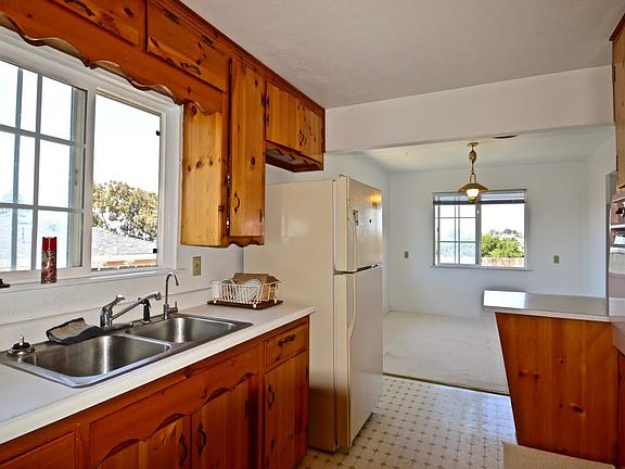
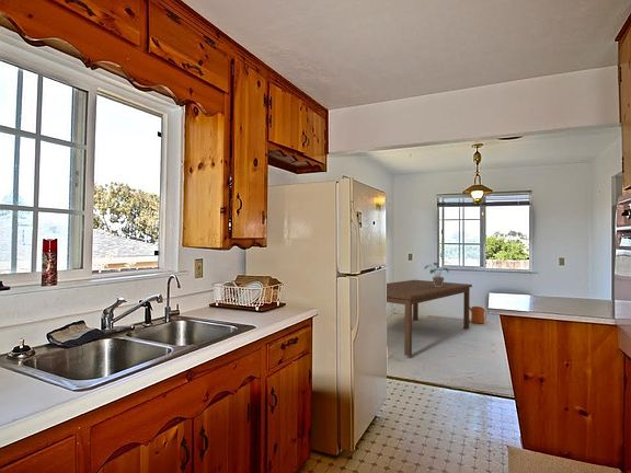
+ watering can (475, 313)
+ dining table (413, 311)
+ potted plant (437, 273)
